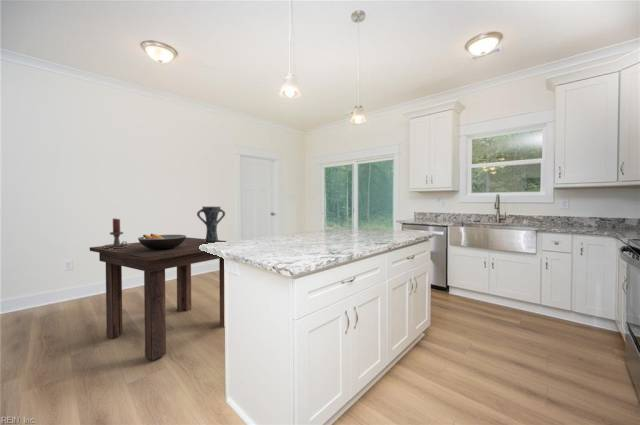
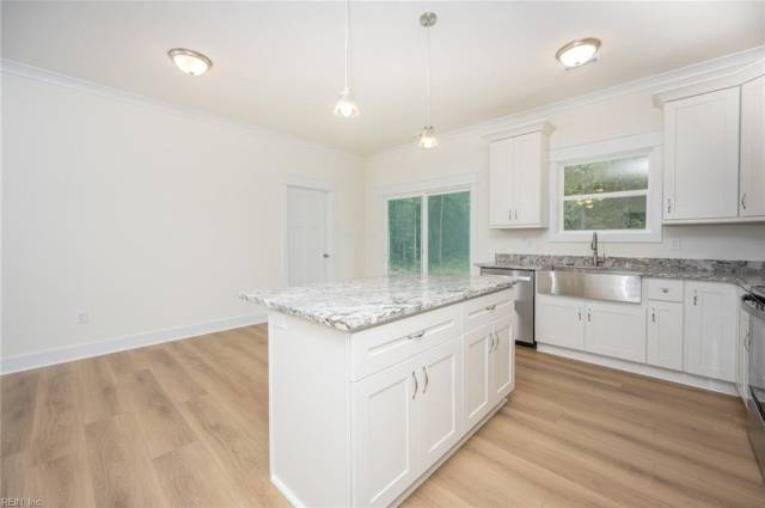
- candle holder (118, 232)
- fruit bowl (163, 240)
- vase (211, 224)
- dining table (177, 287)
